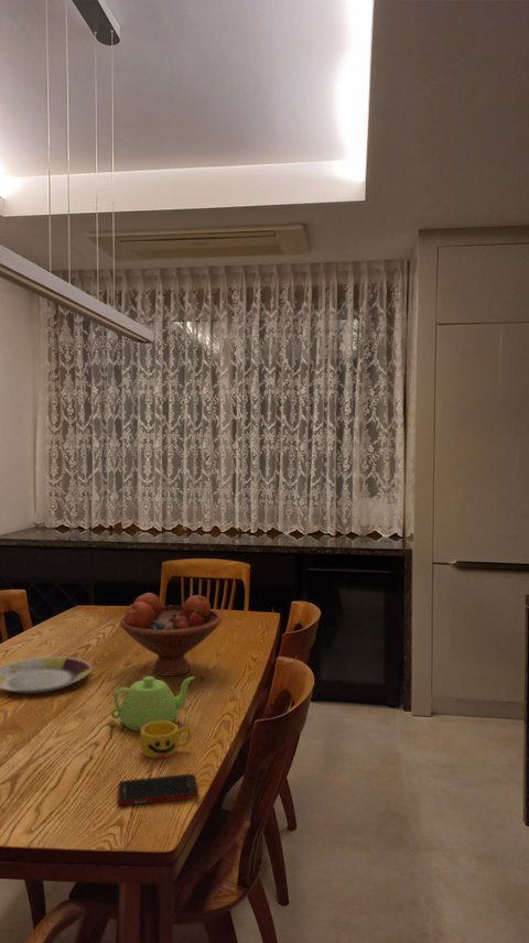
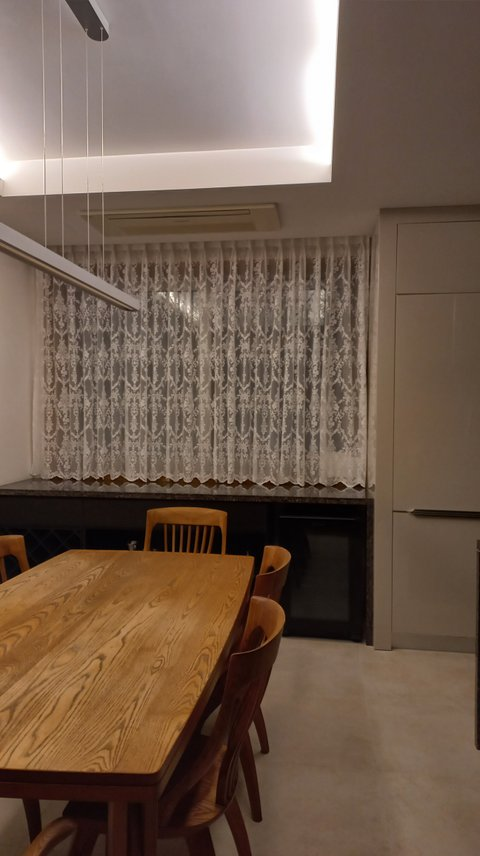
- cell phone (158, 789)
- plate (40, 675)
- cup (165, 739)
- fruit bowl (171, 633)
- teapot (153, 698)
